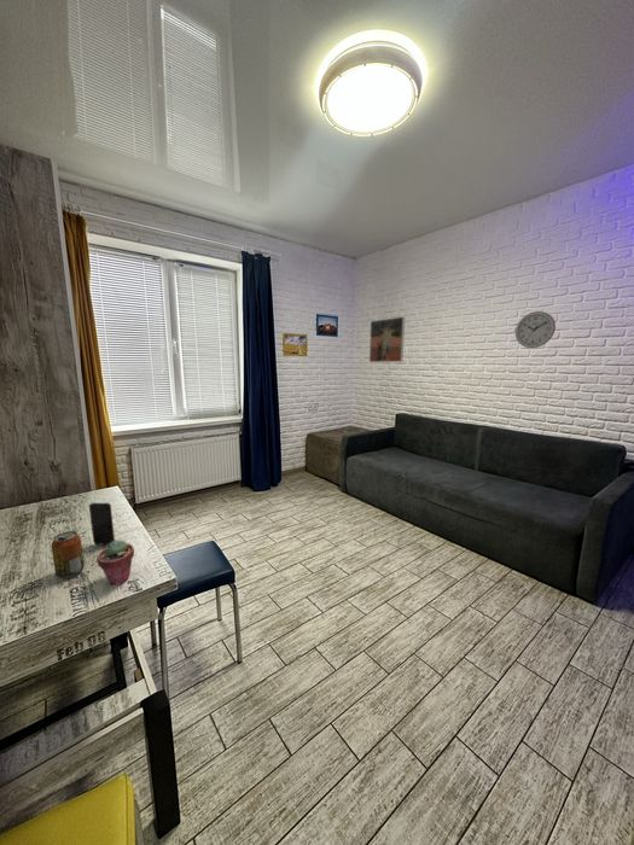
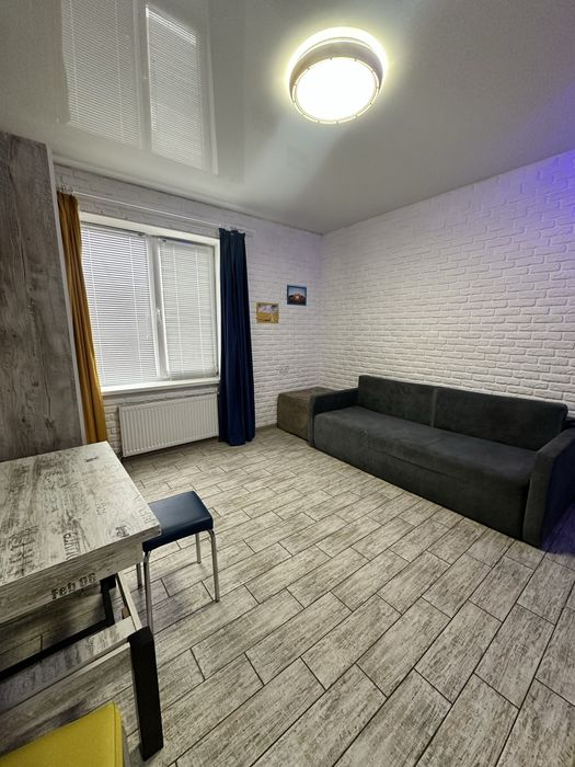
- wall clock (534, 330)
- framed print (385, 340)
- potted succulent (116, 559)
- smartphone (101, 524)
- beverage can (68, 554)
